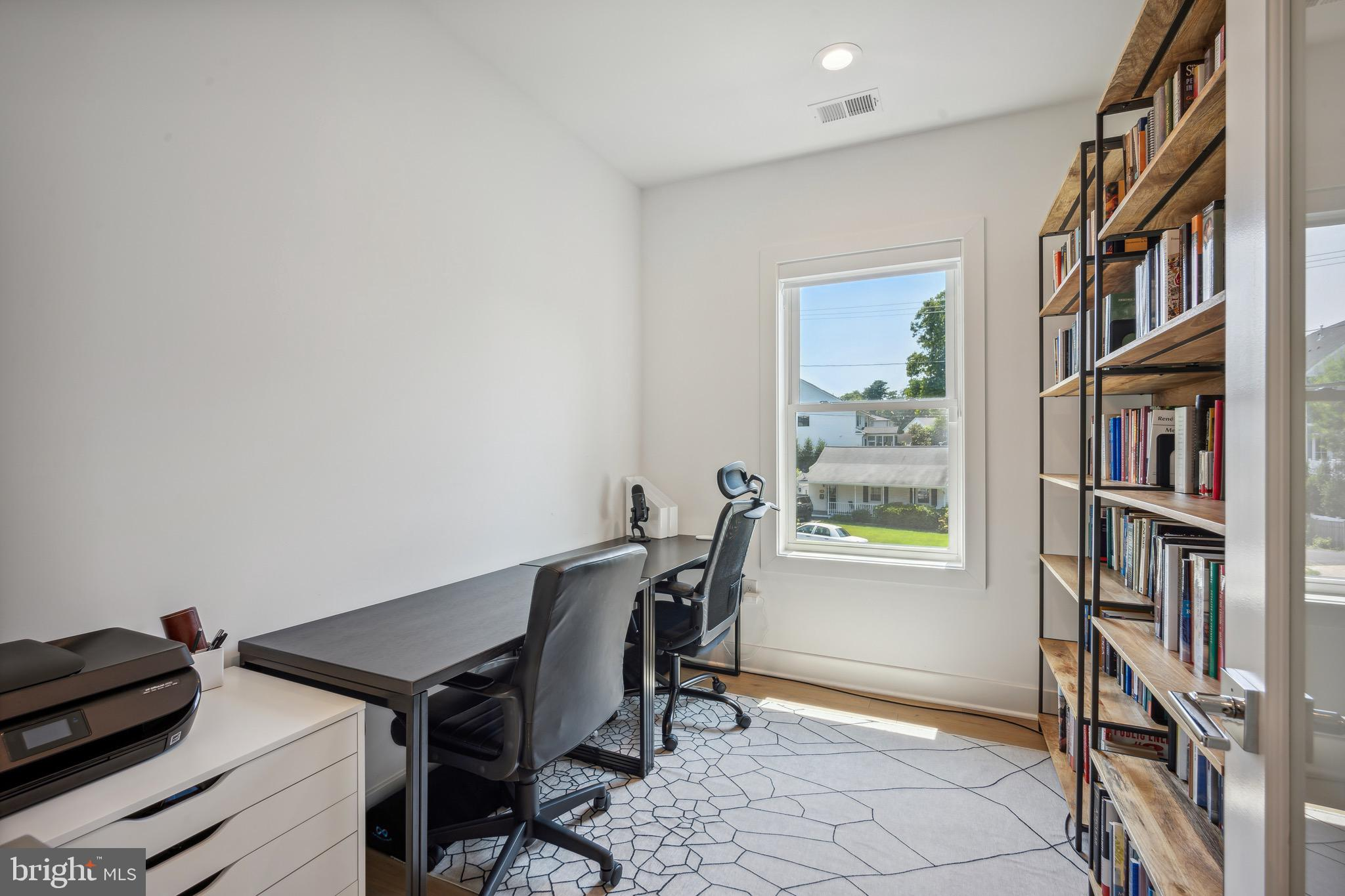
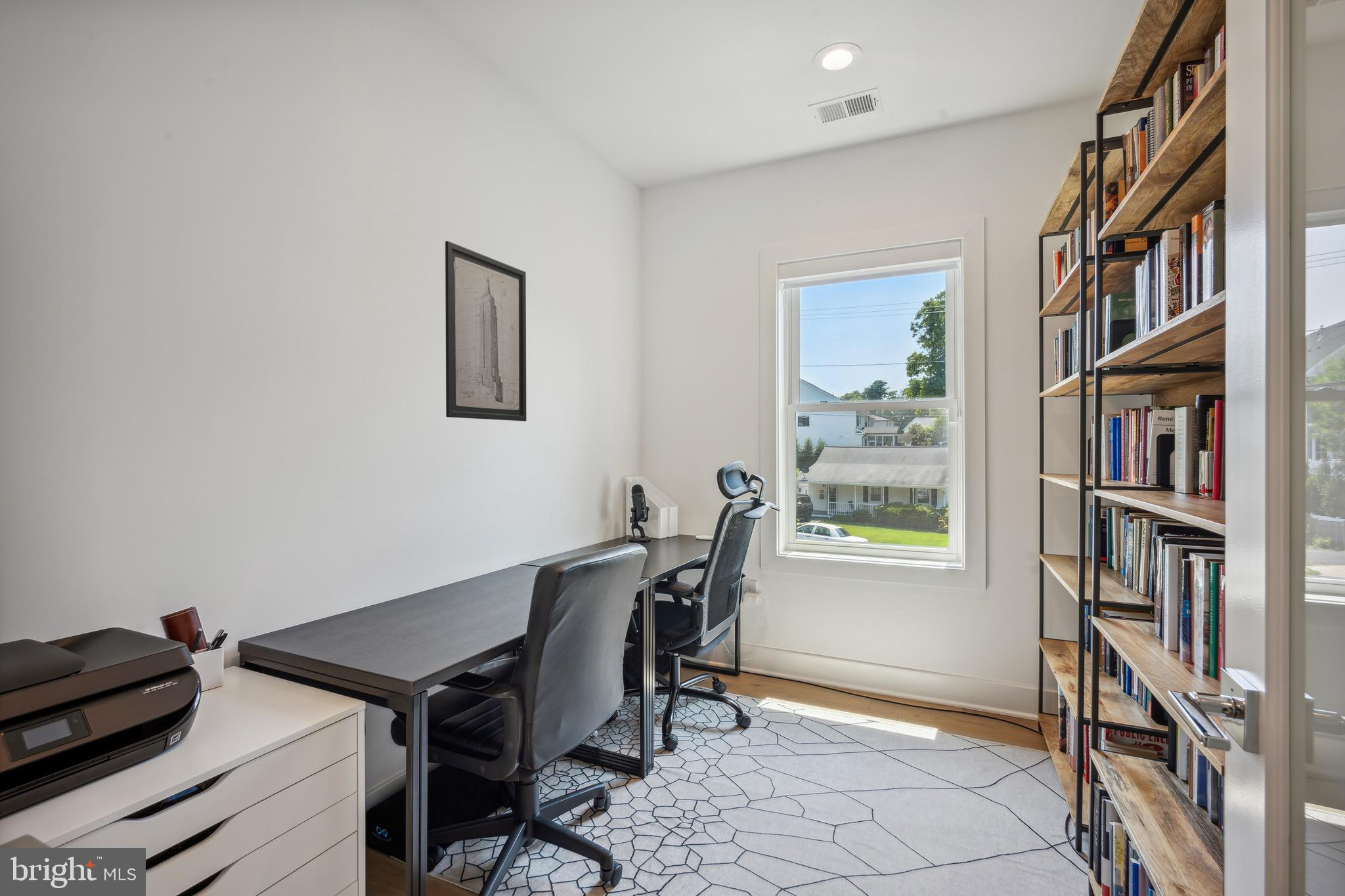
+ wall art (489, 338)
